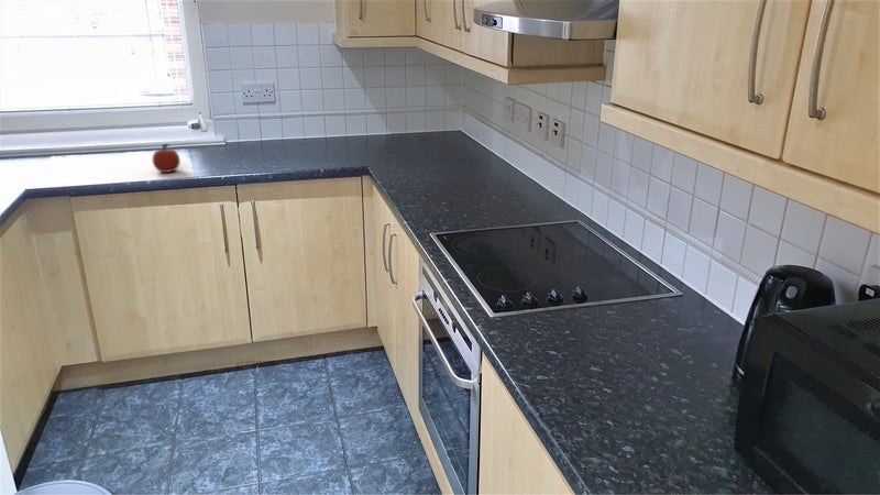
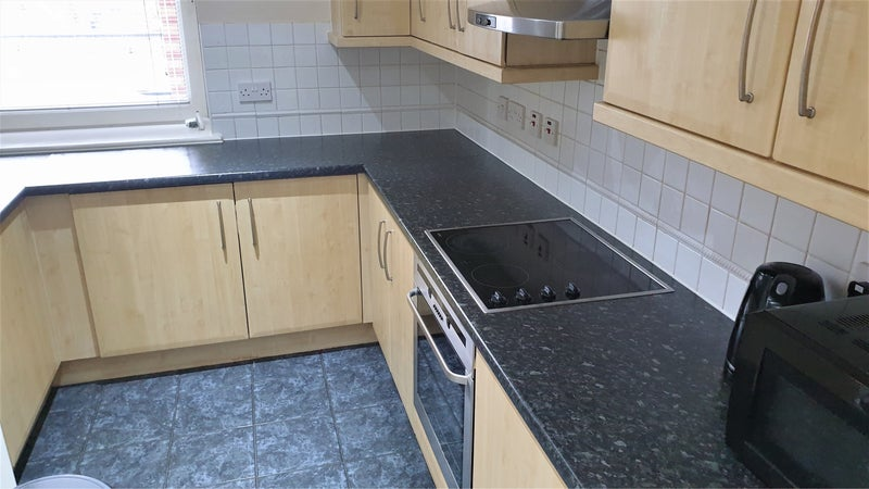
- fruit (165, 157)
